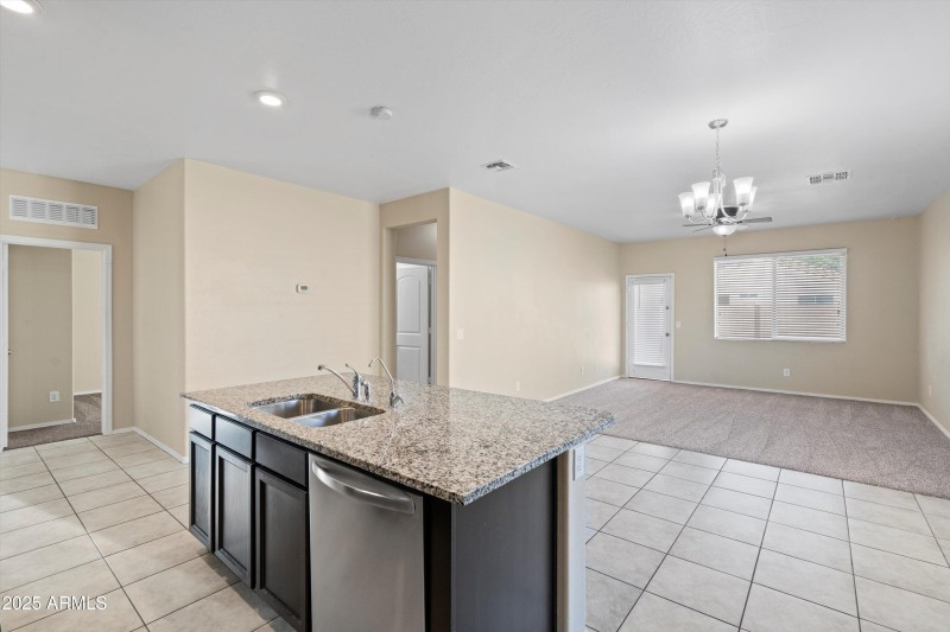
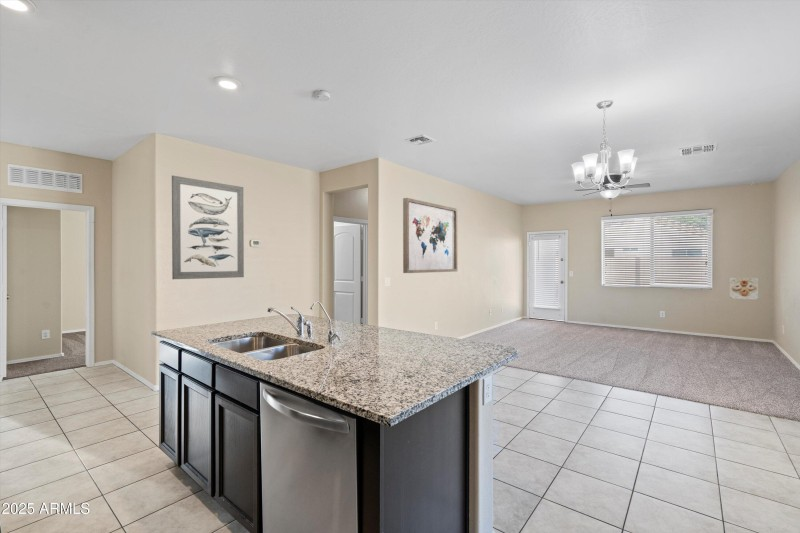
+ wall art (210, 230)
+ wall art (432, 238)
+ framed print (743, 288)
